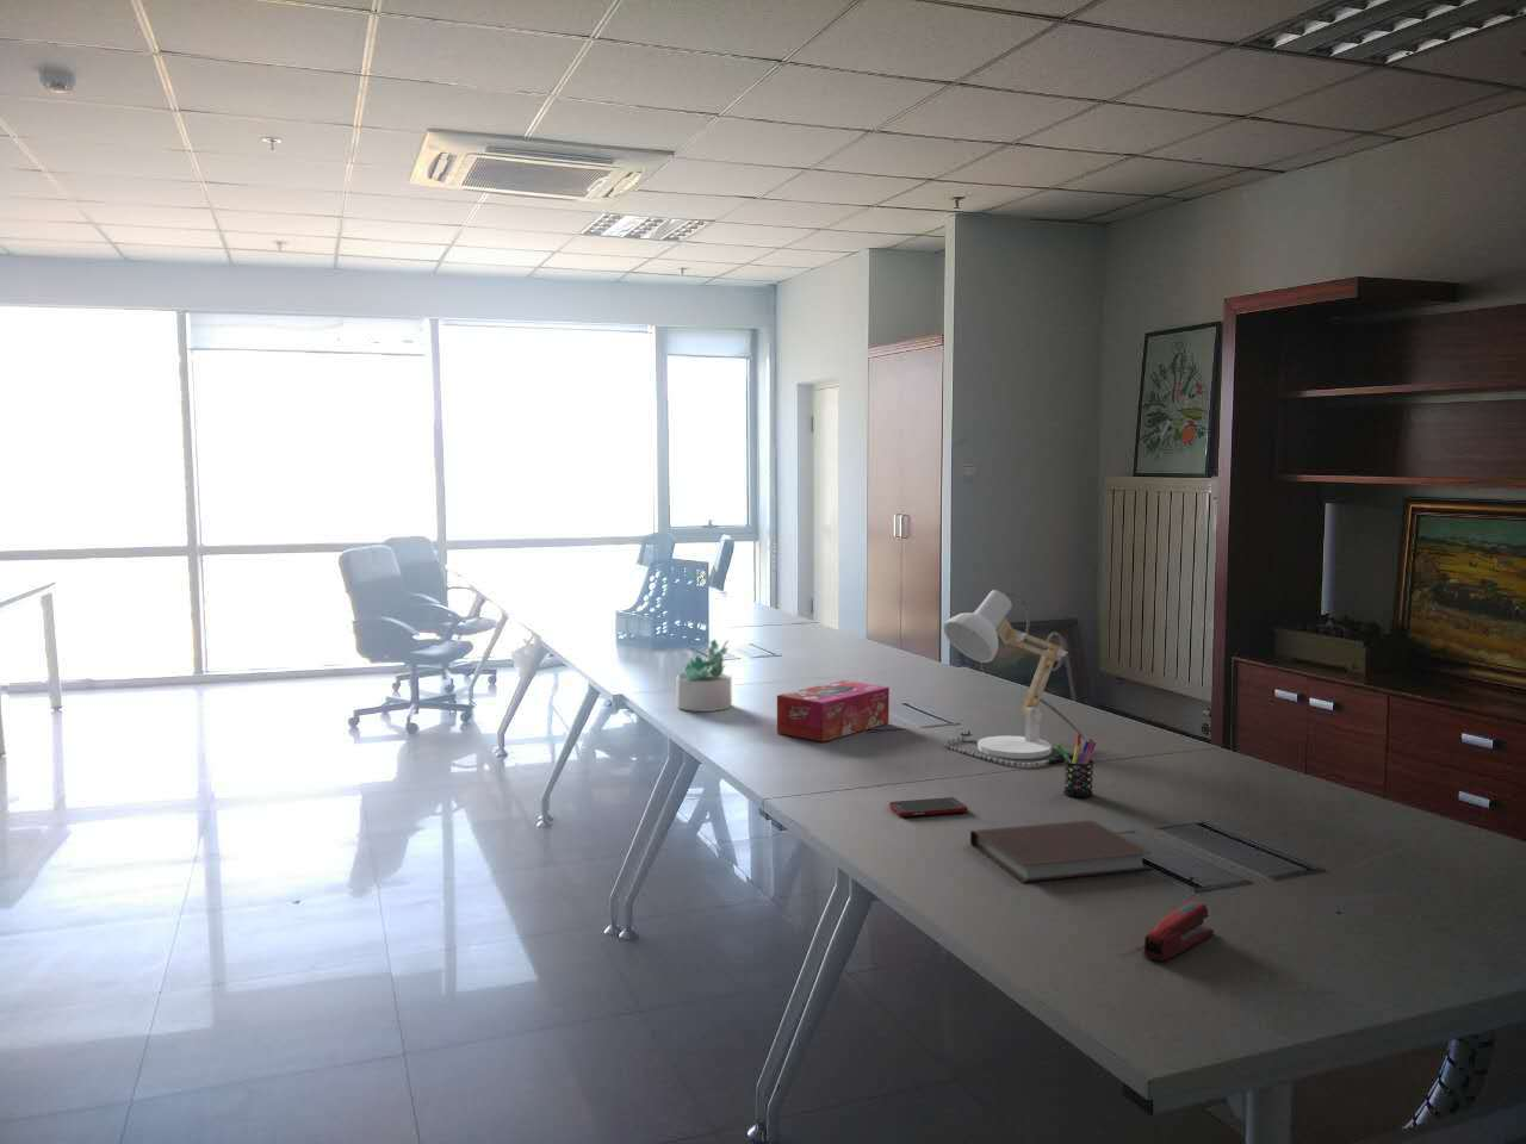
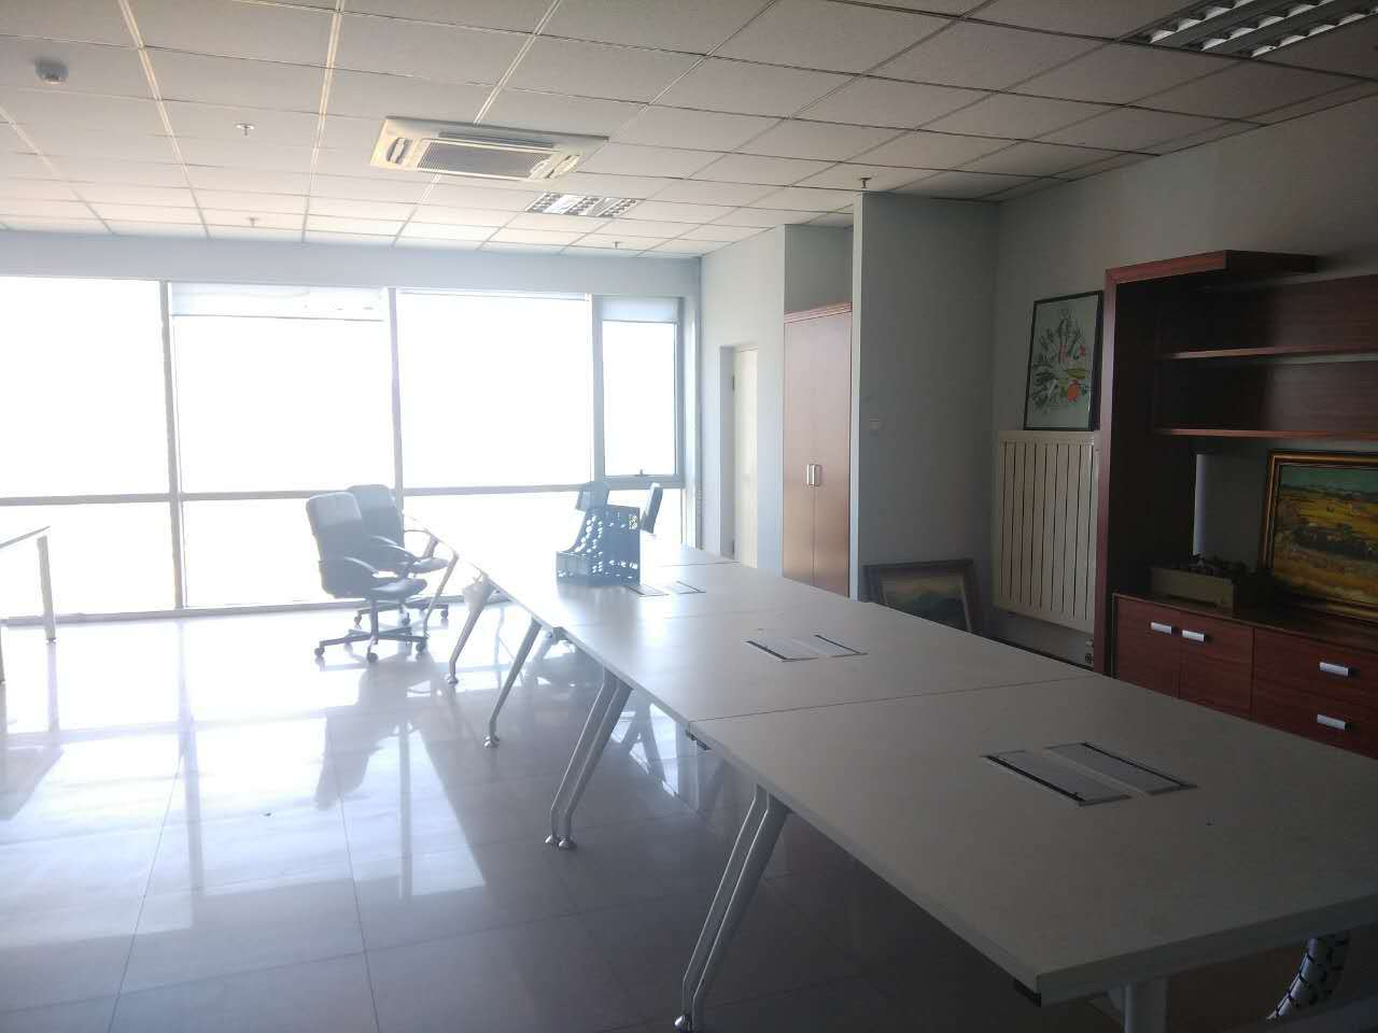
- succulent plant (702, 671)
- stapler (1179, 928)
- notebook (1057, 848)
- cell phone (928, 806)
- desk lamp (1033, 675)
- pen holder (1075, 764)
- tissue box (834, 709)
